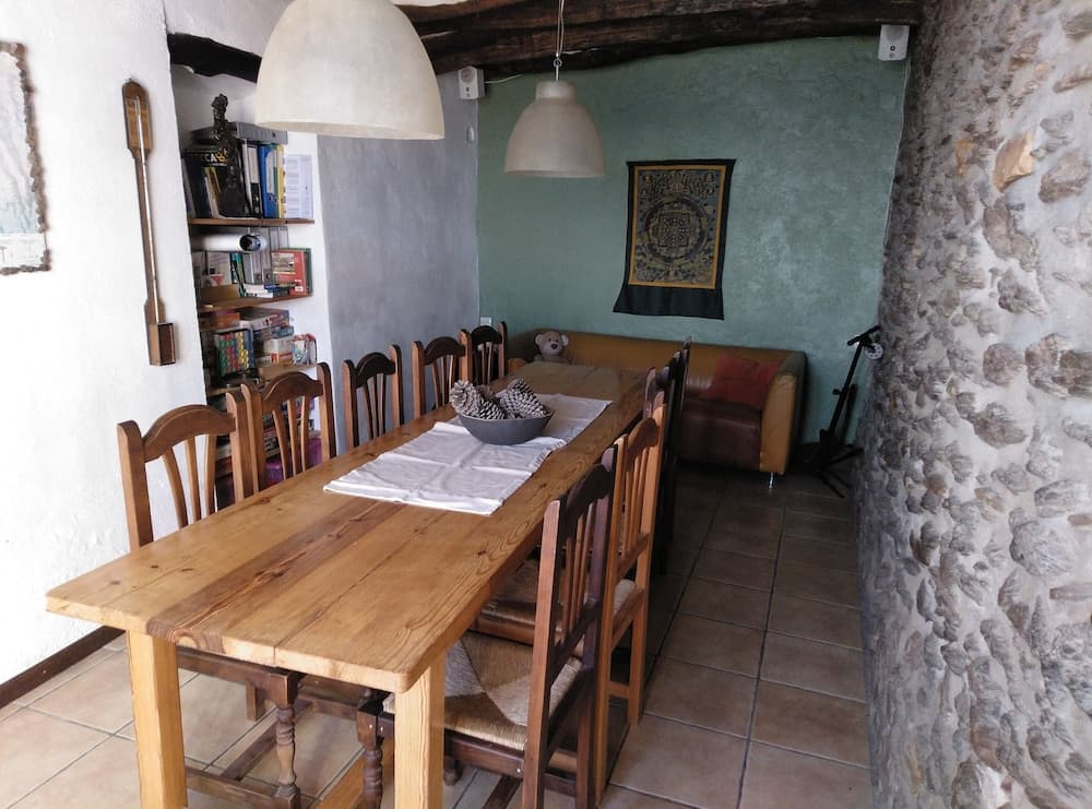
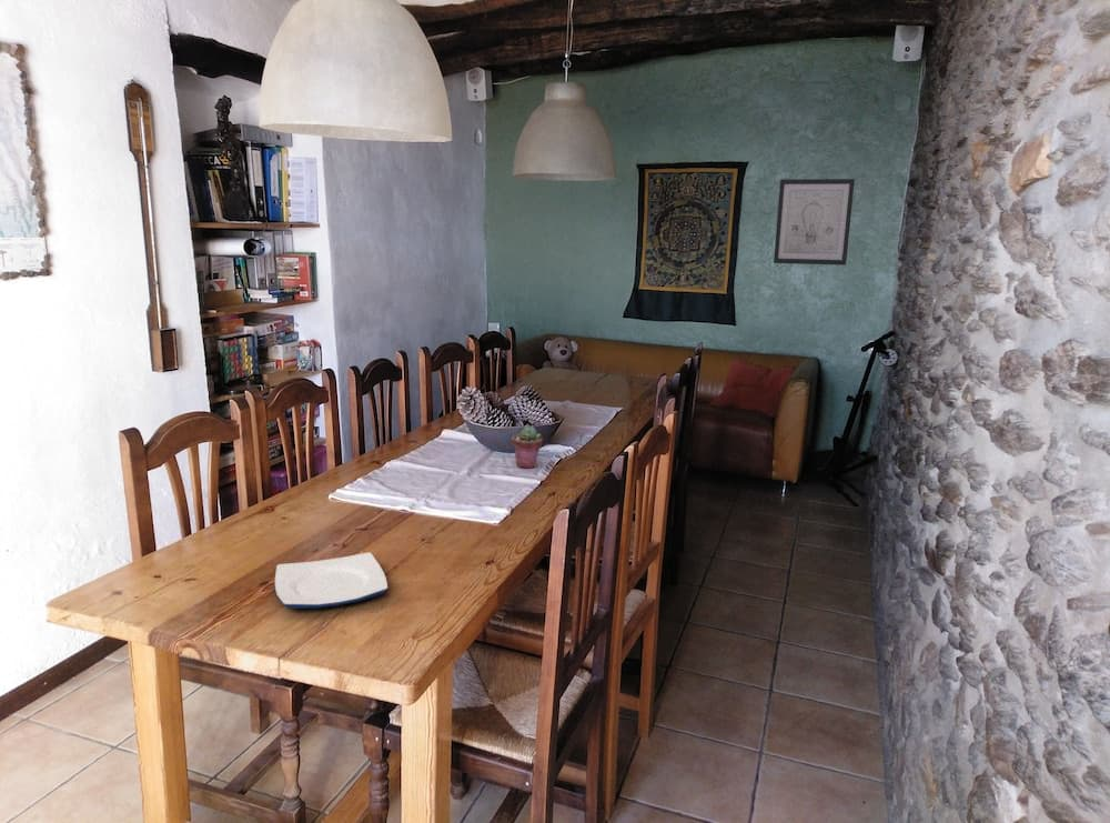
+ wall art (813, 222)
+ plate (331, 582)
+ potted succulent (526, 445)
